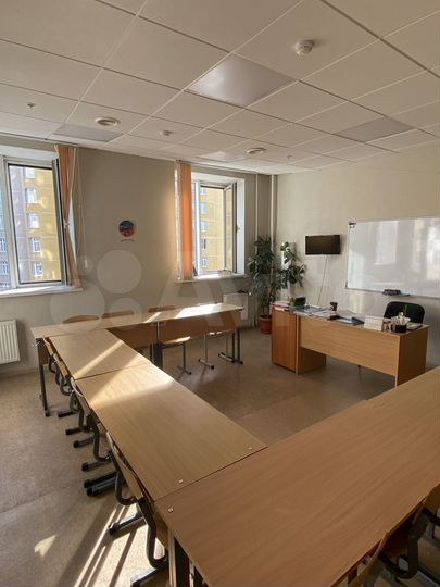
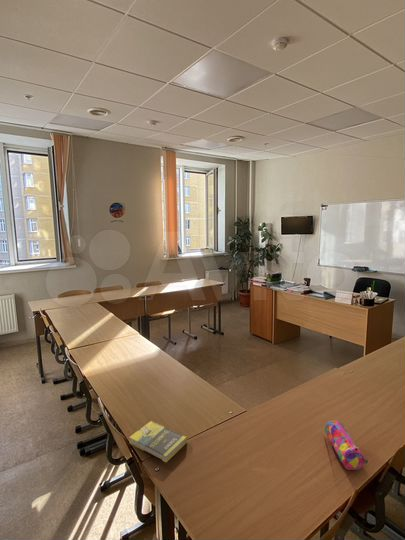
+ pencil case (344, 443)
+ book (158, 439)
